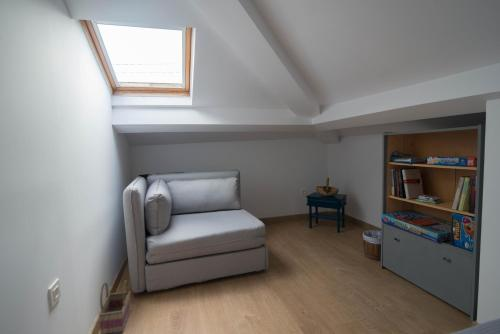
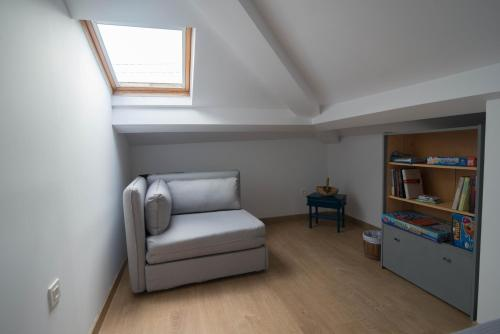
- basket (115, 302)
